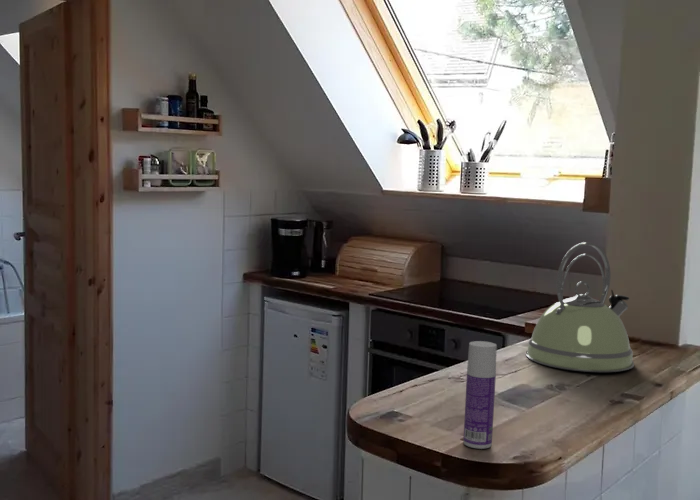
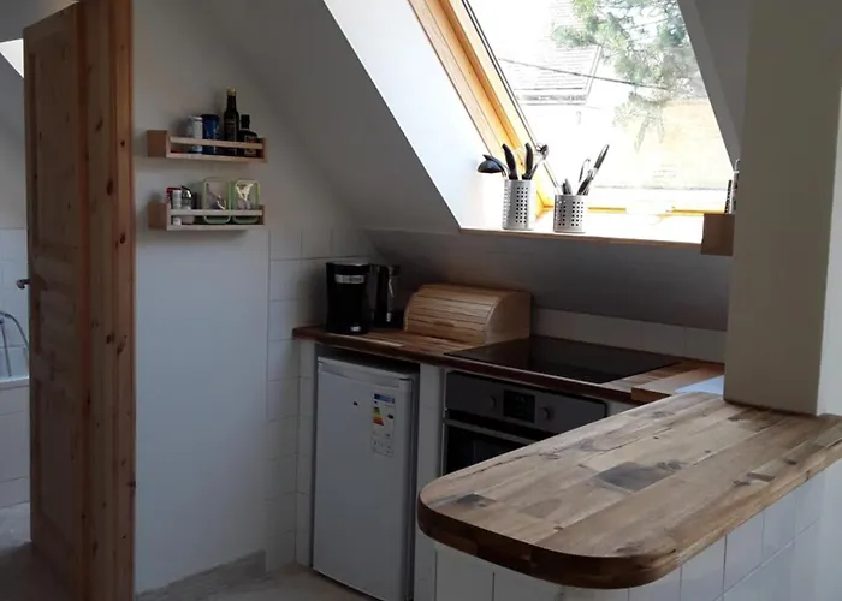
- bottle (480, 394)
- kettle (587, 300)
